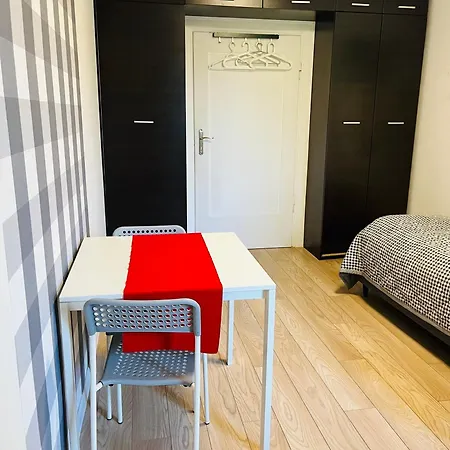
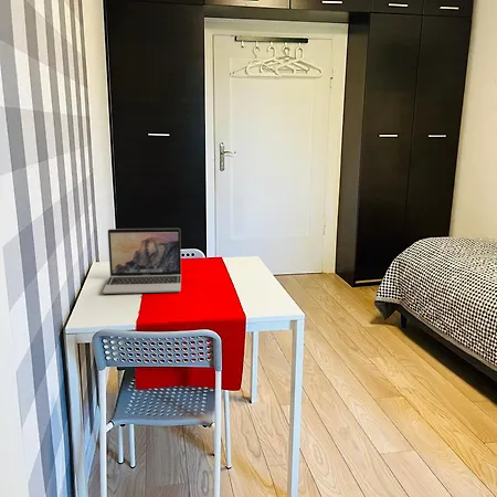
+ laptop (142, 260)
